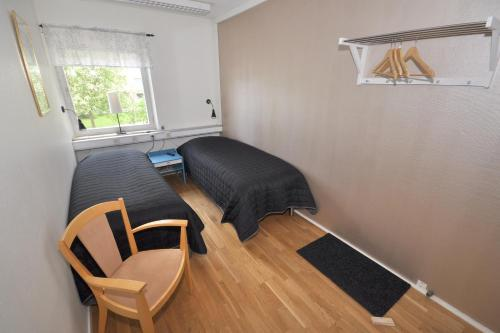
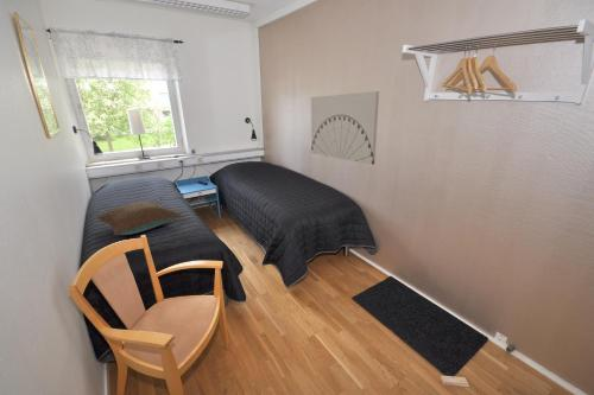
+ pillow (138, 216)
+ wall art (339, 127)
